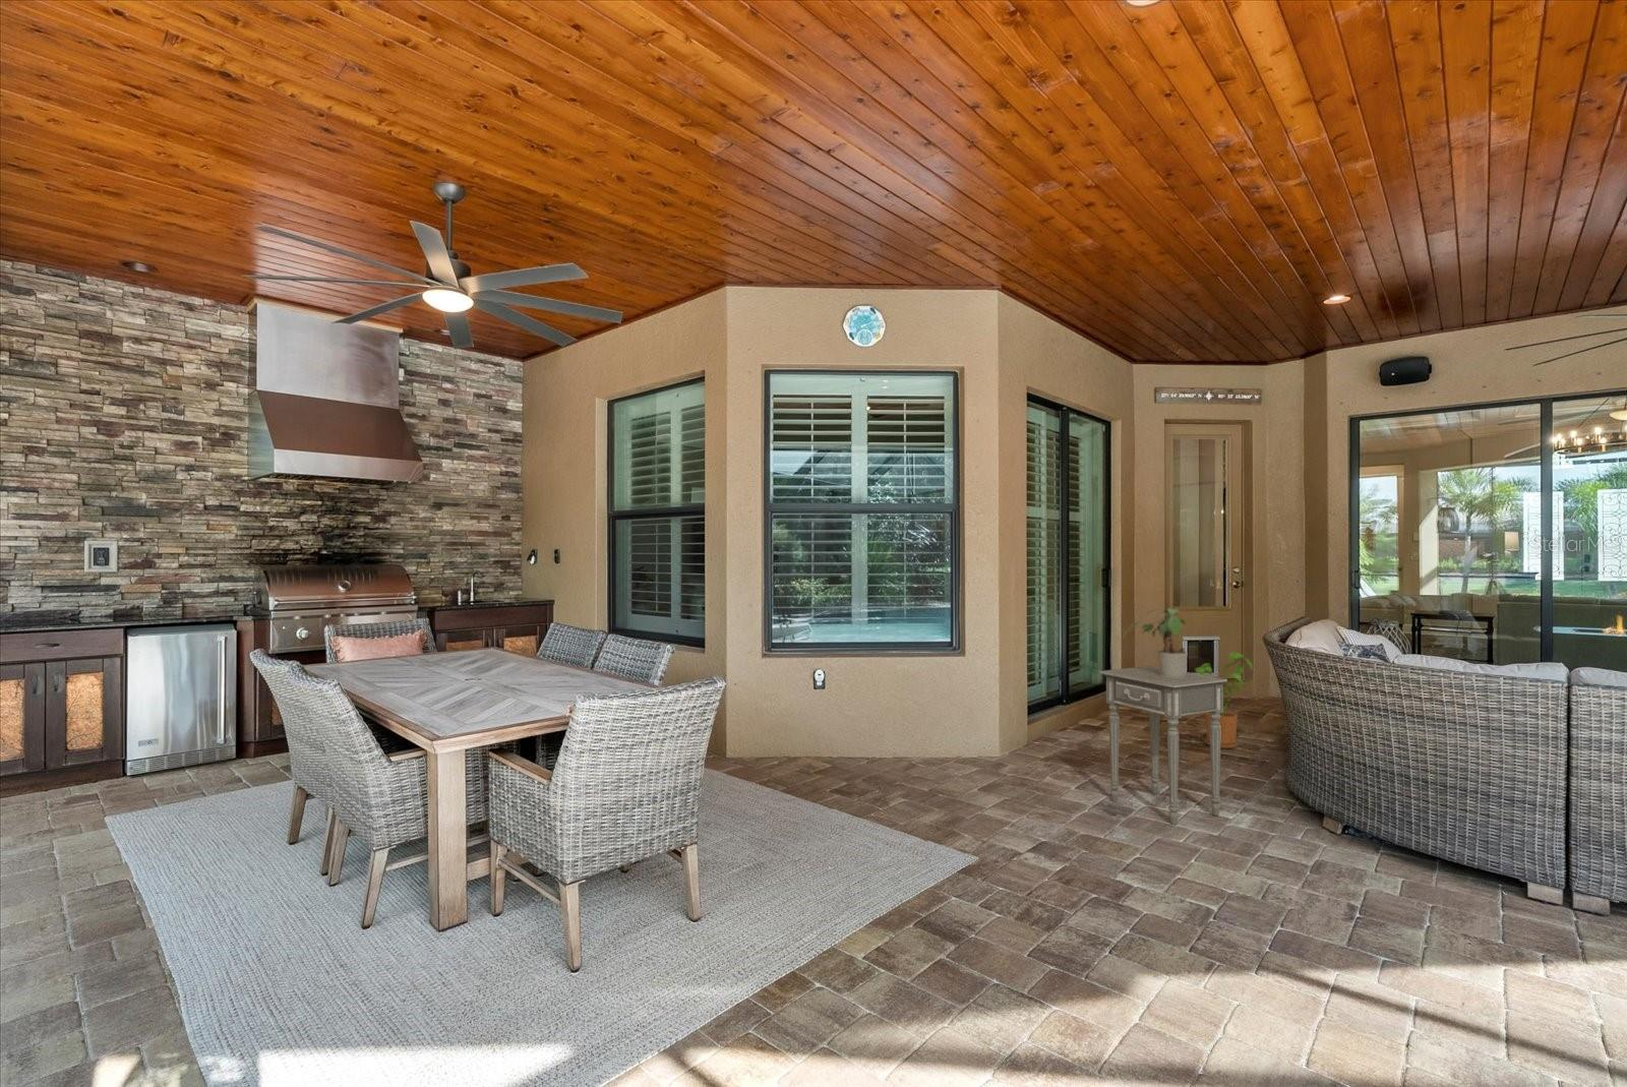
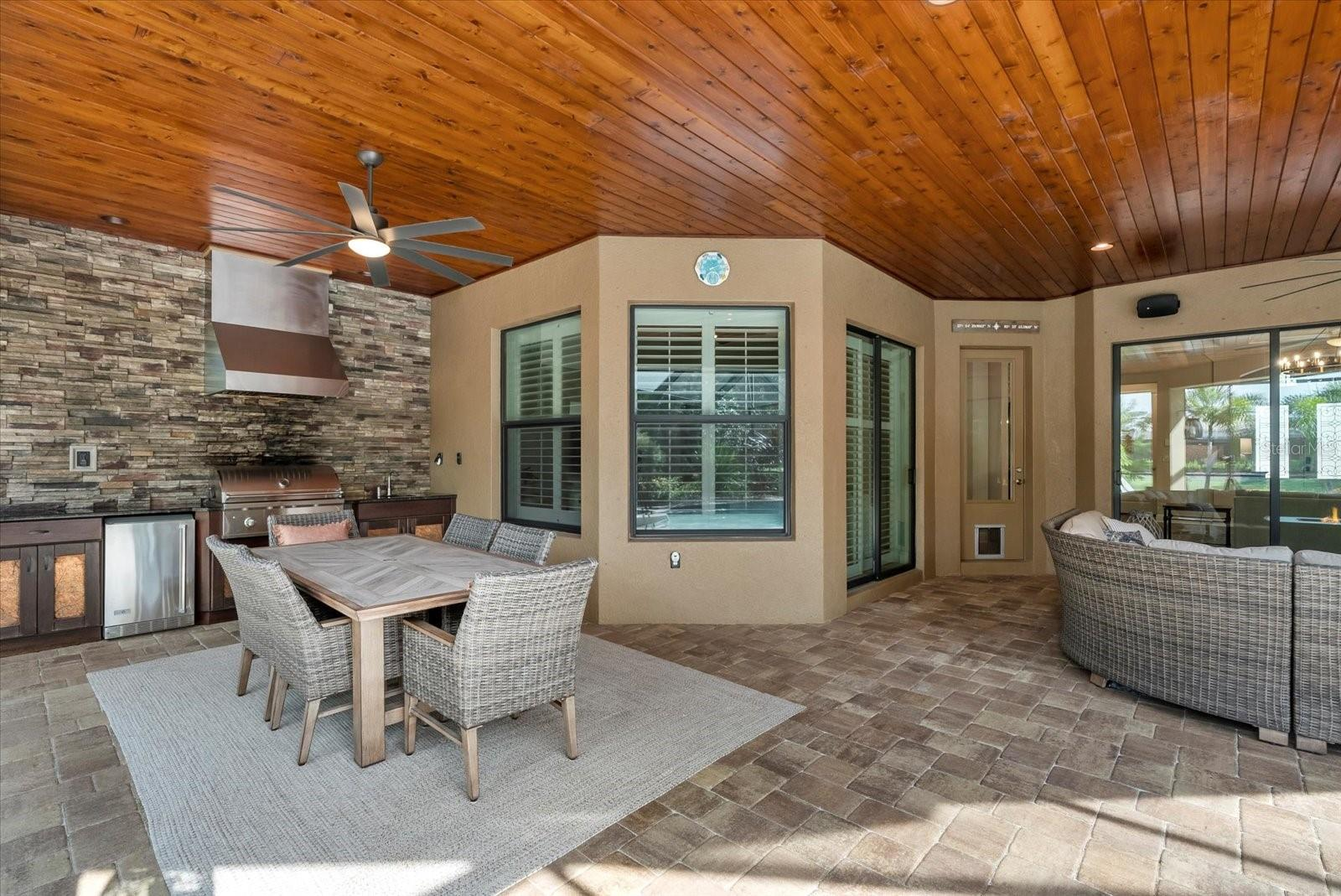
- house plant (1223, 699)
- potted plant (1164, 639)
- side table (1159, 741)
